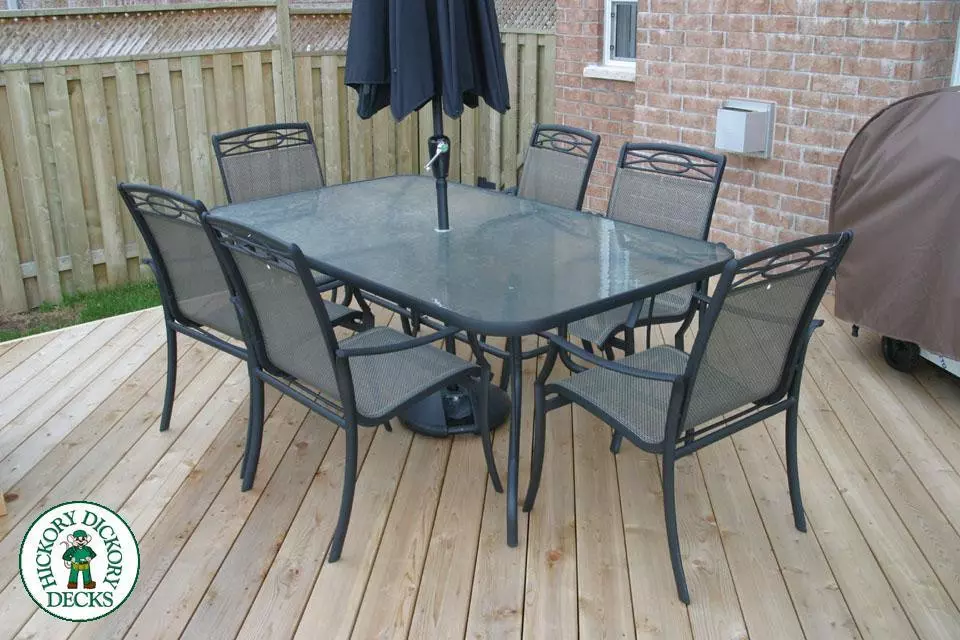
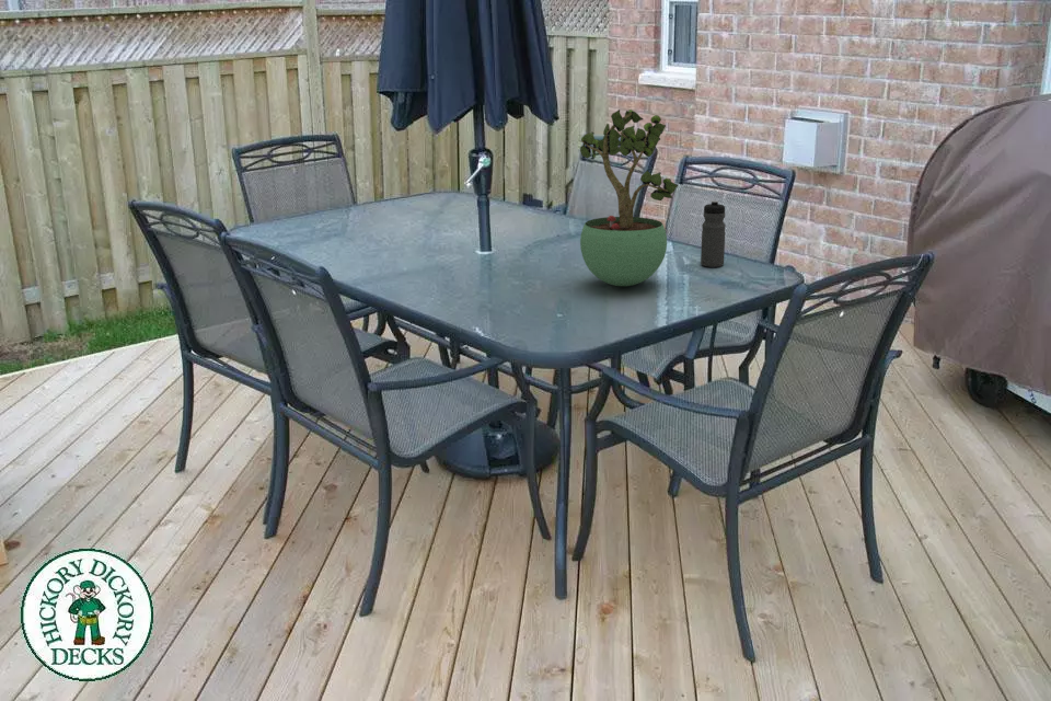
+ potted plant (620, 199)
+ water bottle (713, 232)
